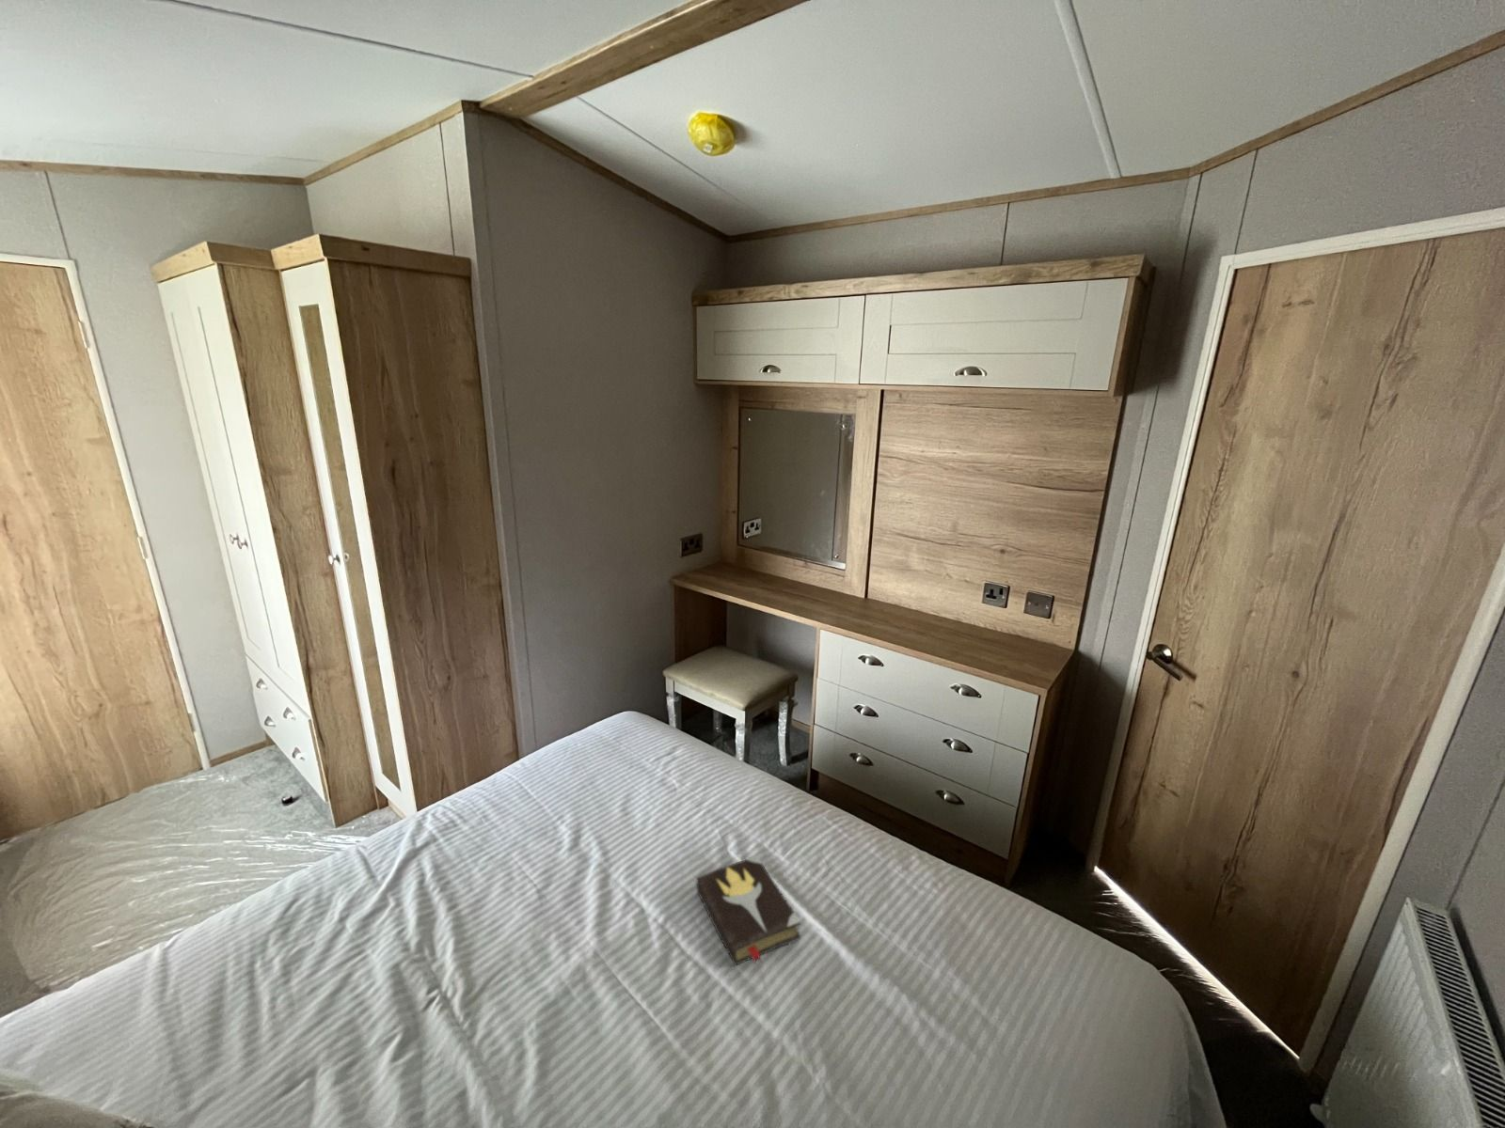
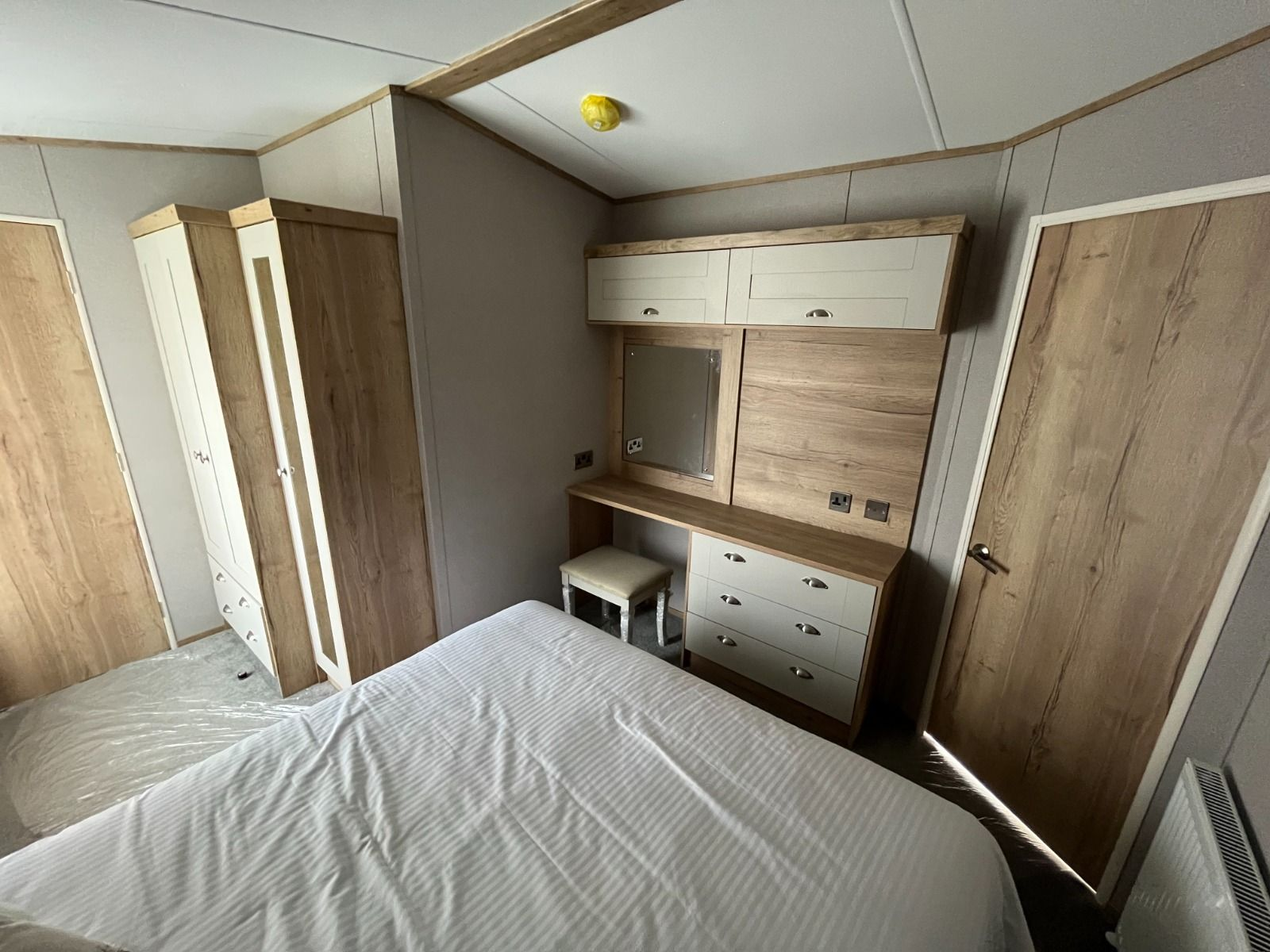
- hardback book (745, 904)
